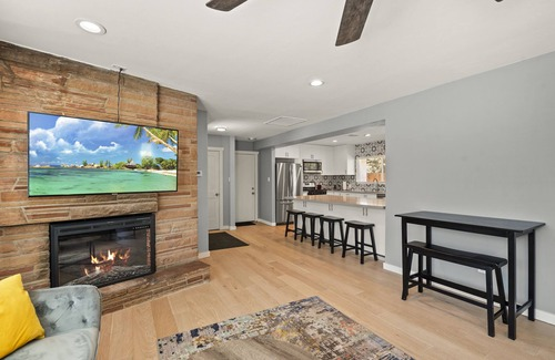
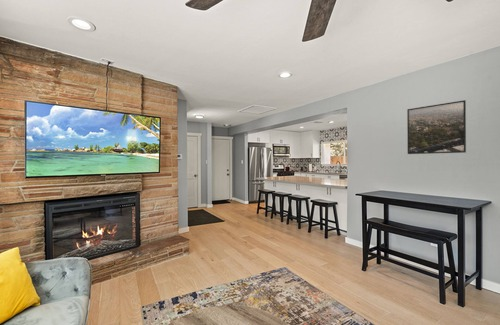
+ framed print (434, 129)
